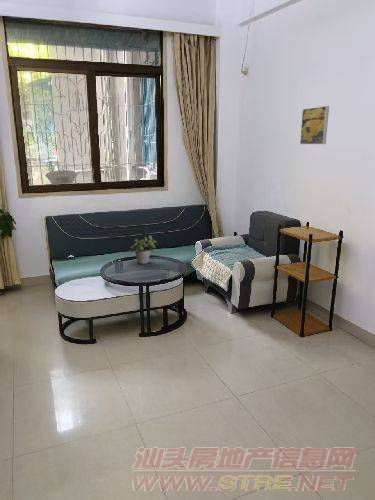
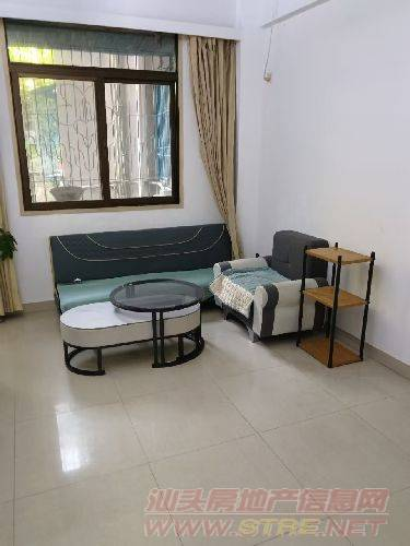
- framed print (313, 126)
- potted plant (144, 250)
